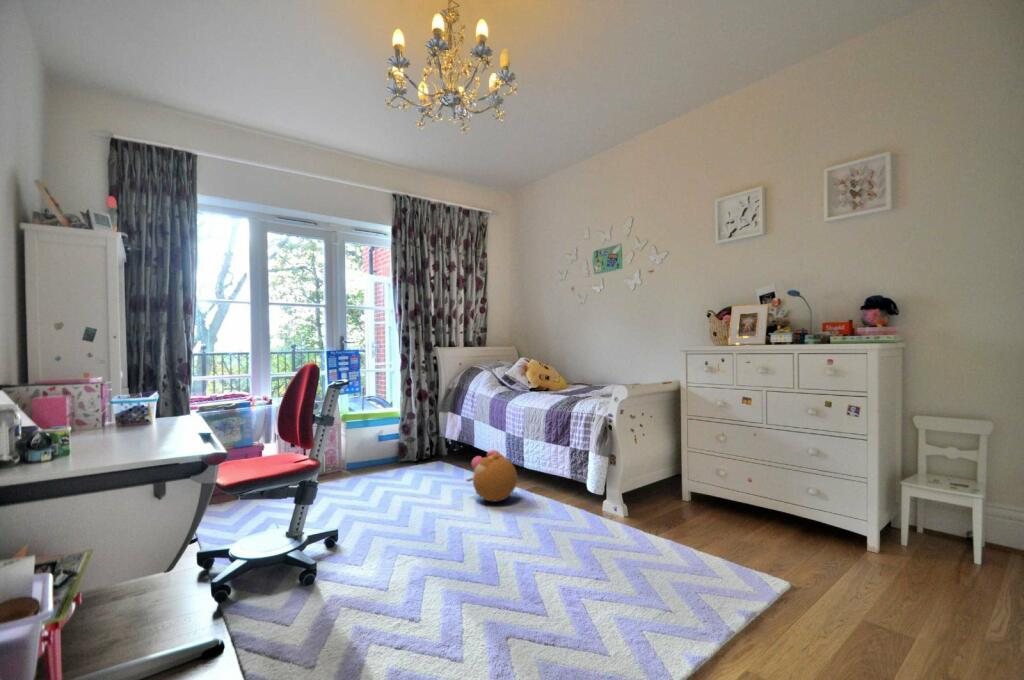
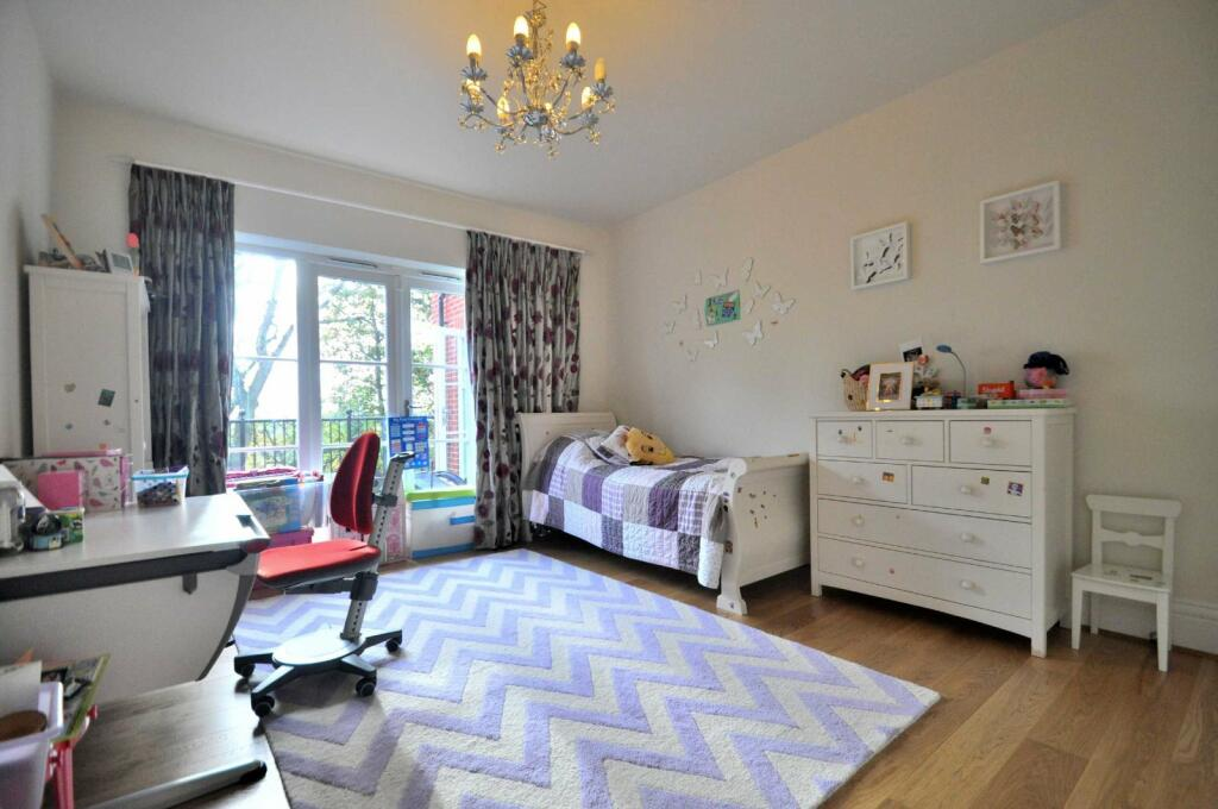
- plush toy (494, 476)
